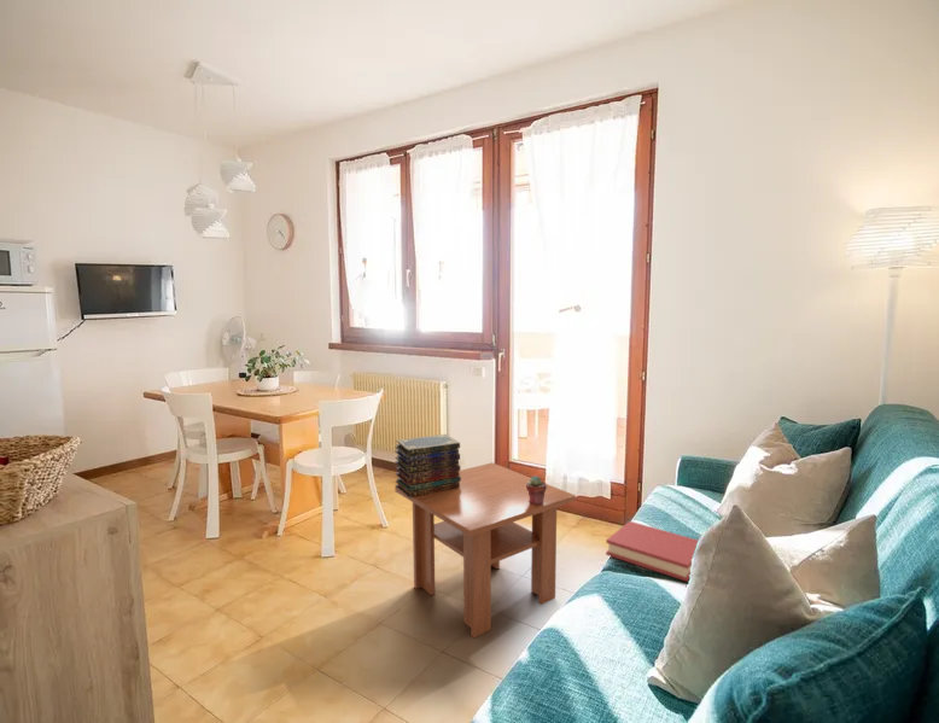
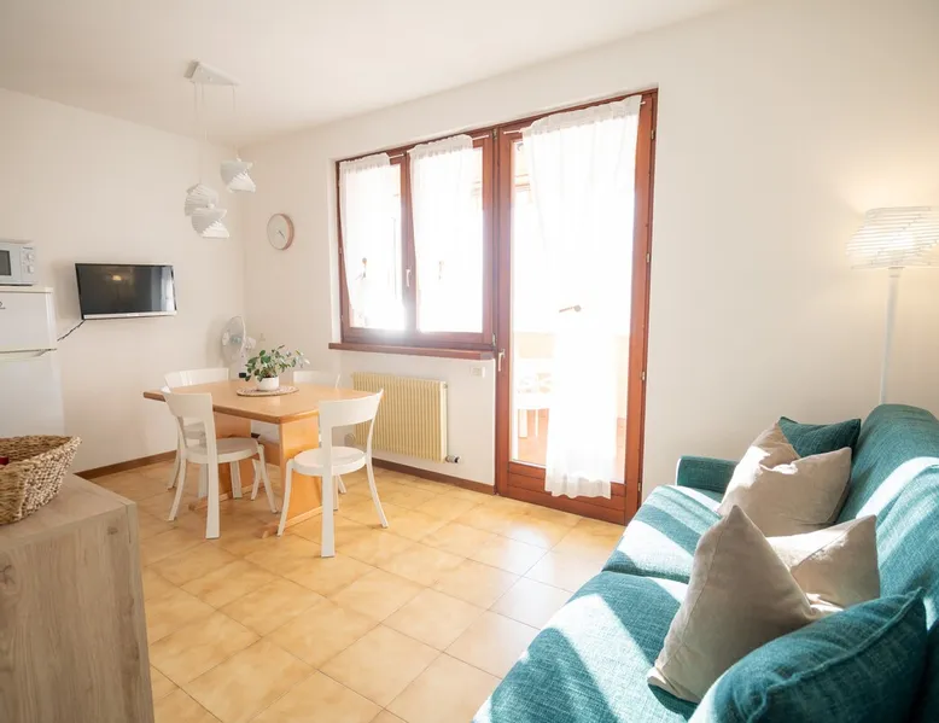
- potted succulent (536, 488)
- book stack (427, 463)
- hardback book (655, 548)
- coffee table (483, 542)
